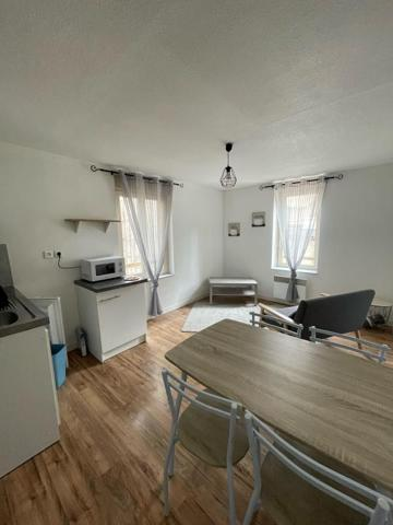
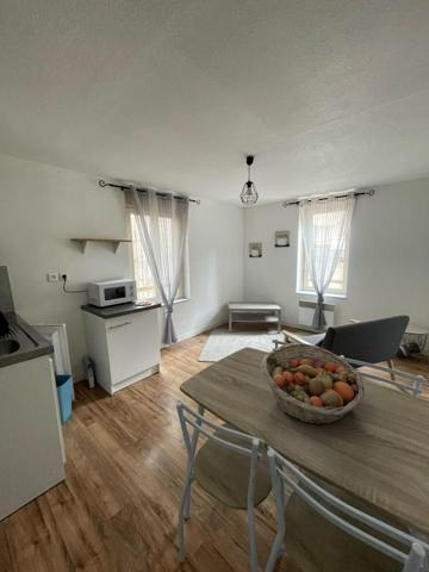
+ fruit basket (311, 379)
